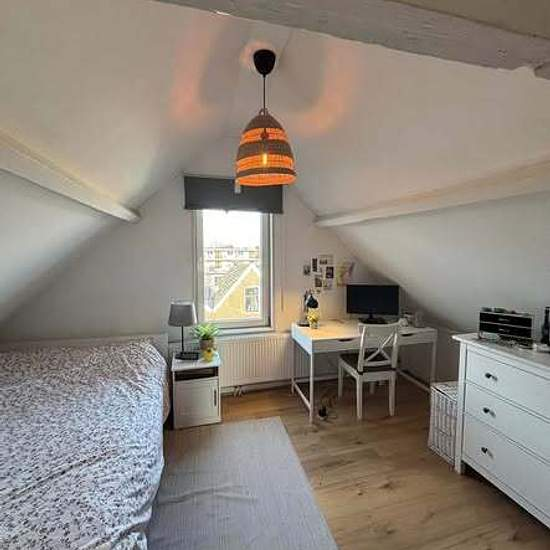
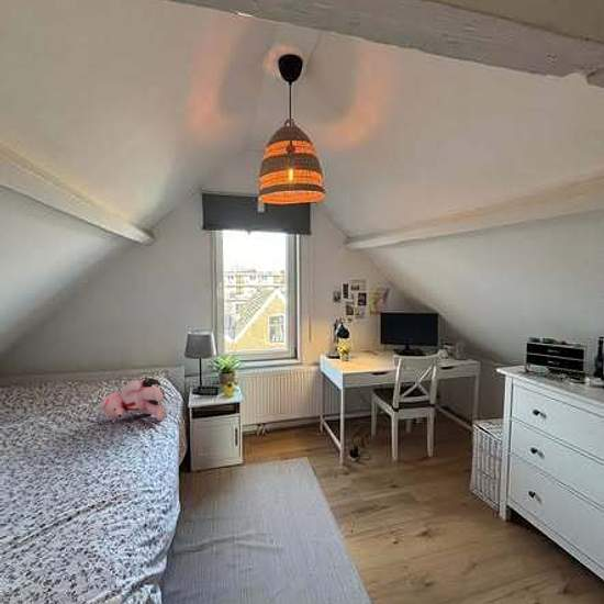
+ stuffed bear (137, 399)
